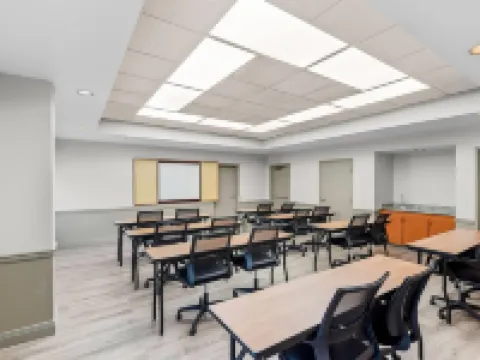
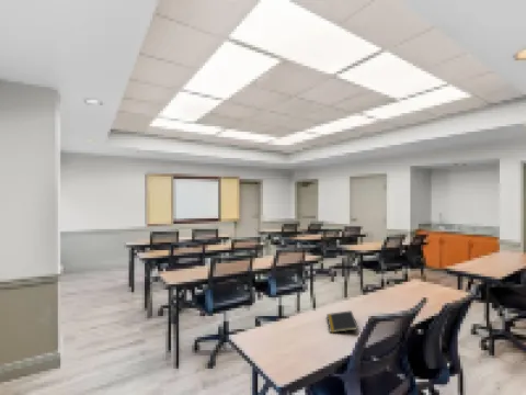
+ notepad (341, 320)
